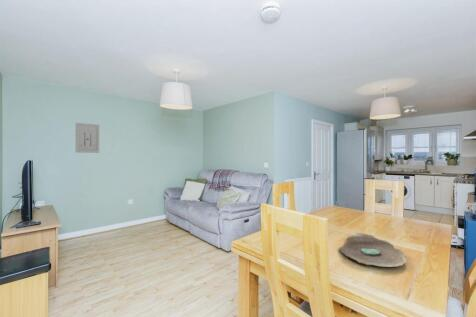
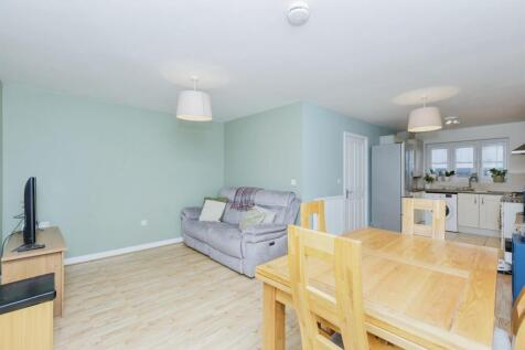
- wall art (87, 138)
- decorative bowl (370, 248)
